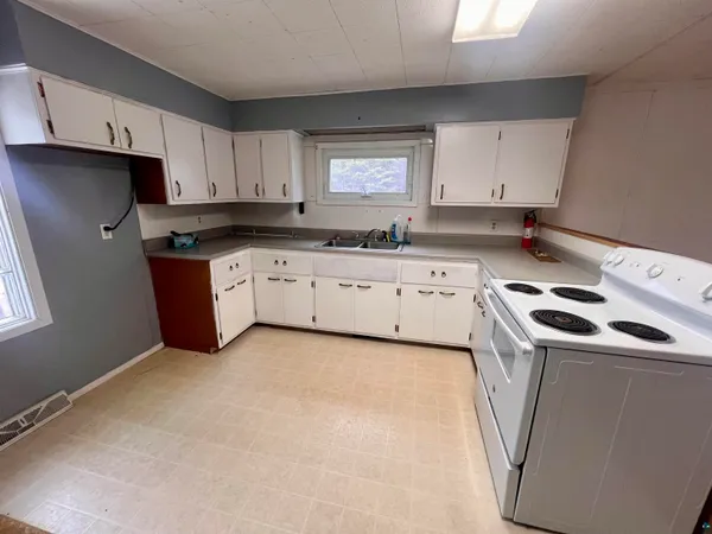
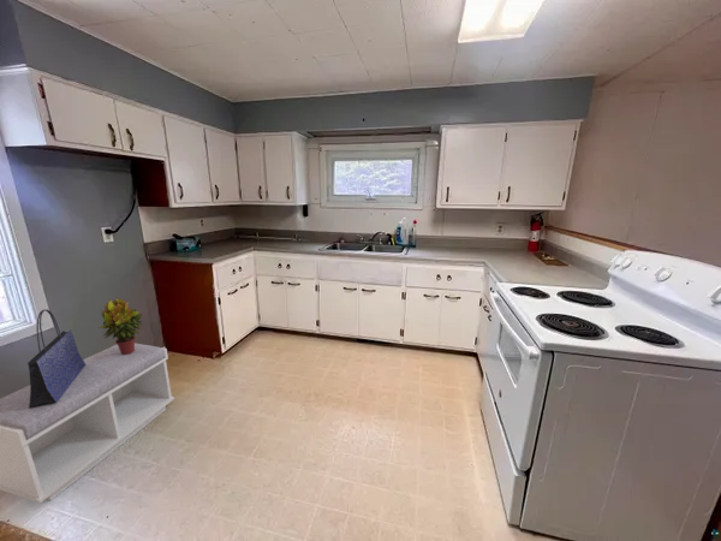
+ tote bag (49, 349)
+ bench (91, 408)
+ potted plant (121, 325)
